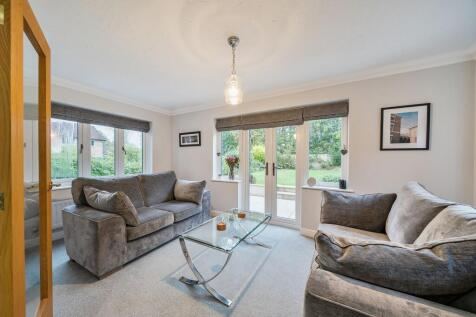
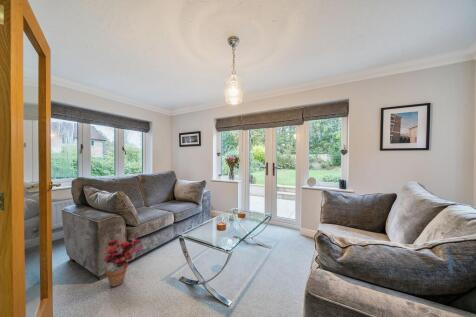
+ potted plant (120, 260)
